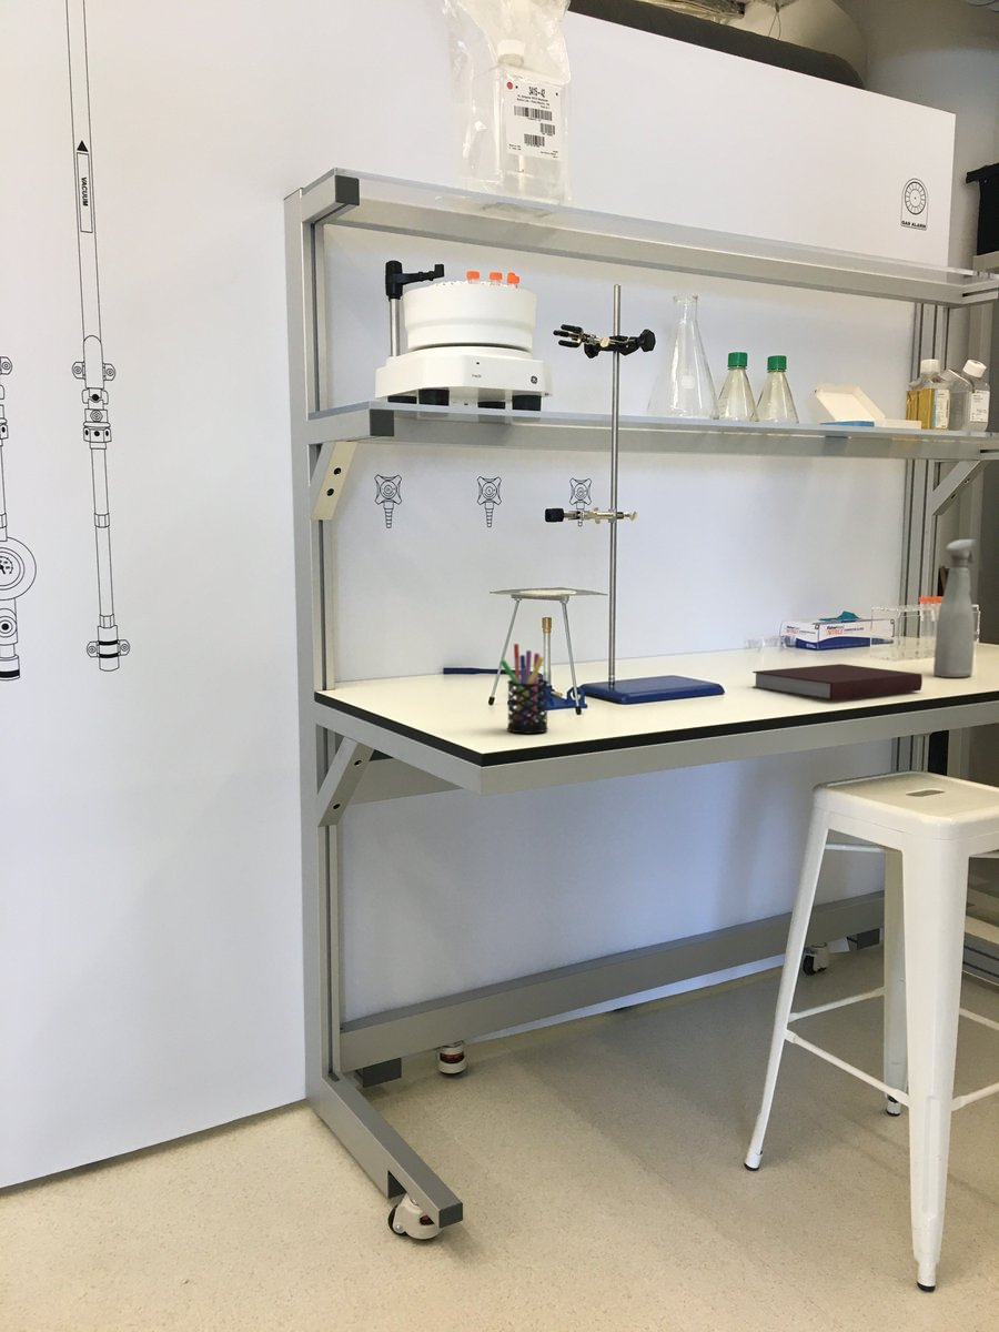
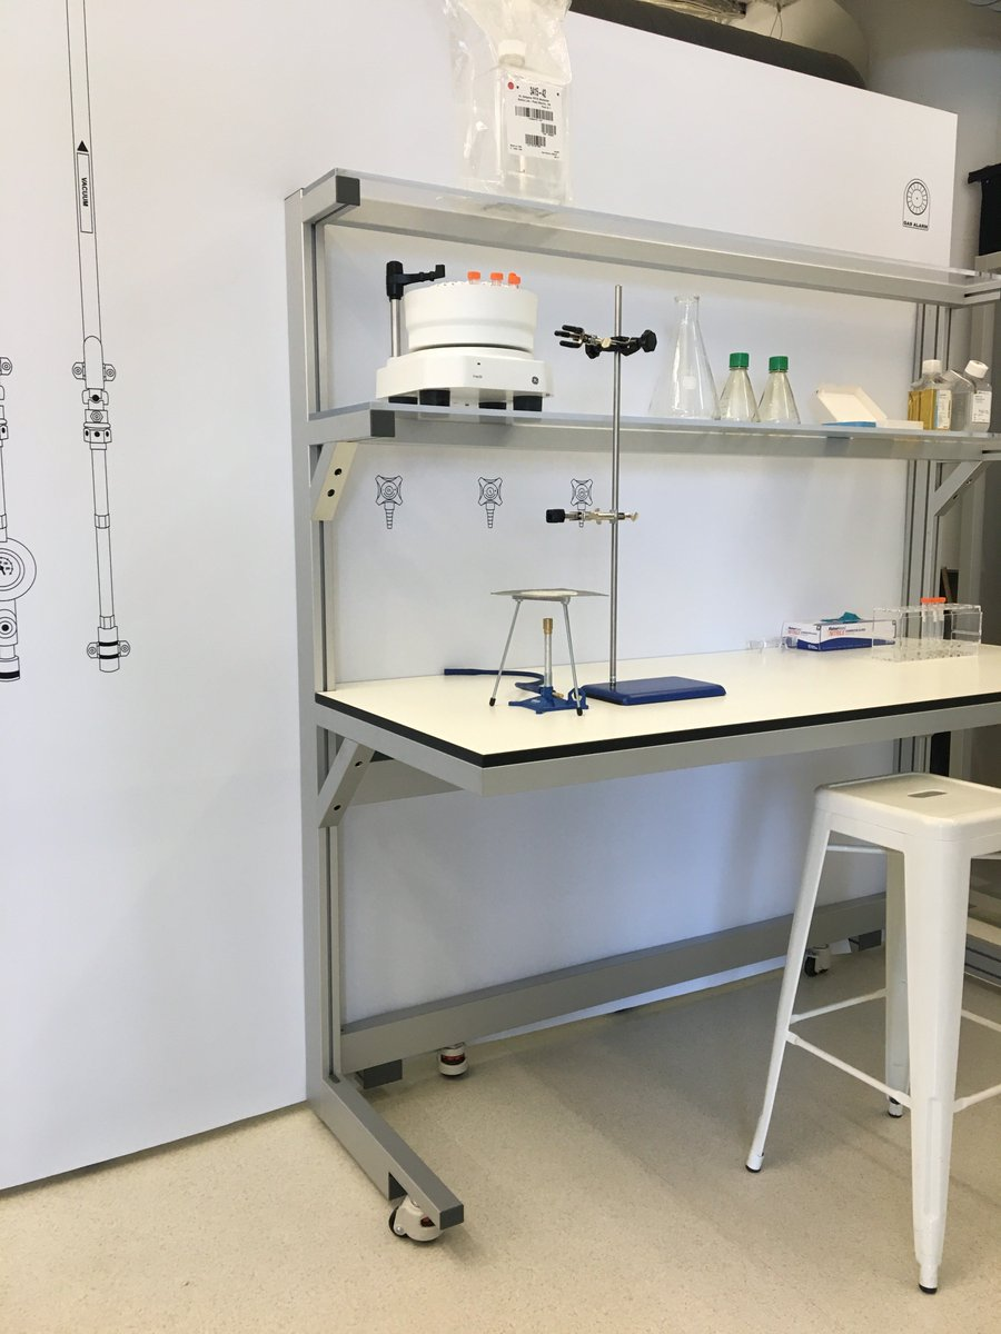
- pen holder (522, 687)
- spray bottle (956, 607)
- notebook (836, 680)
